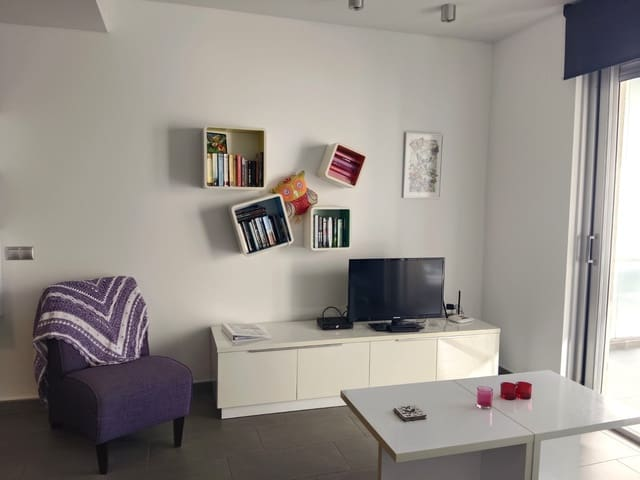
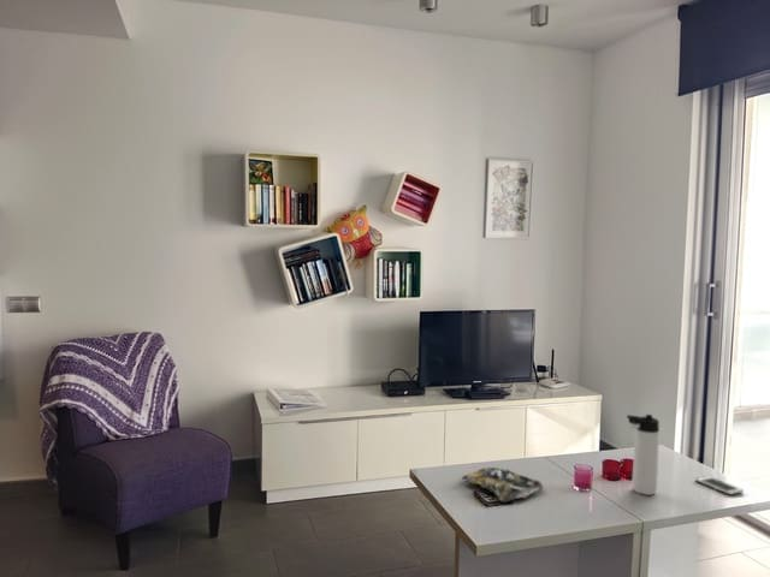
+ thermos bottle (641, 453)
+ cell phone (718, 484)
+ magazine (499, 481)
